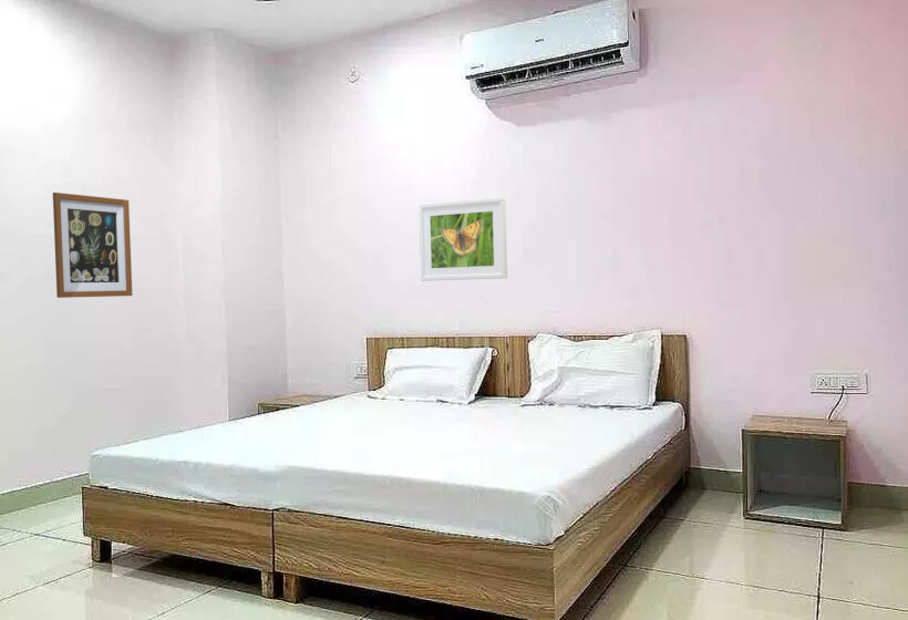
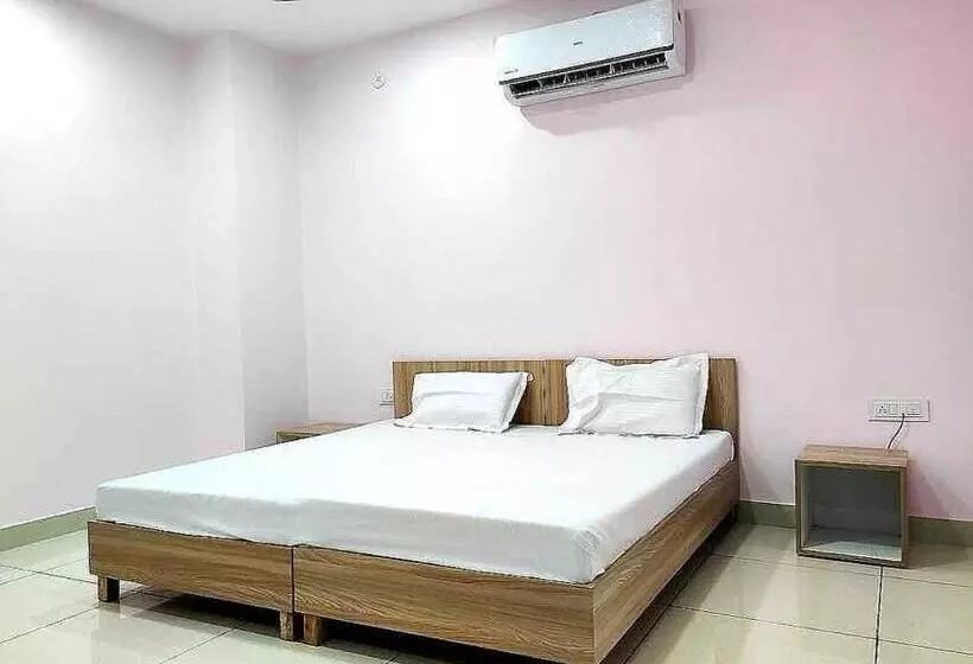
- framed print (462, 240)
- wall art (94, 246)
